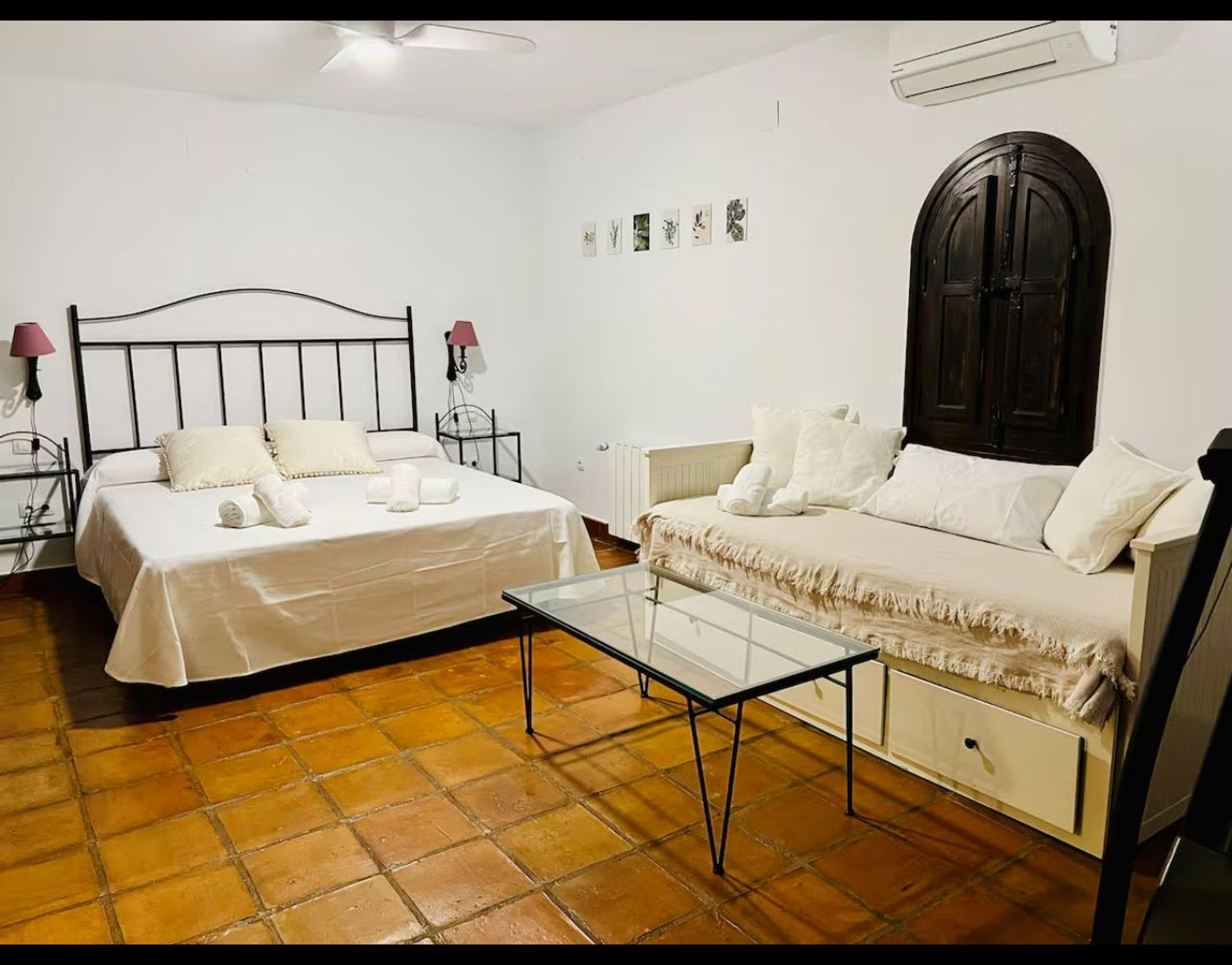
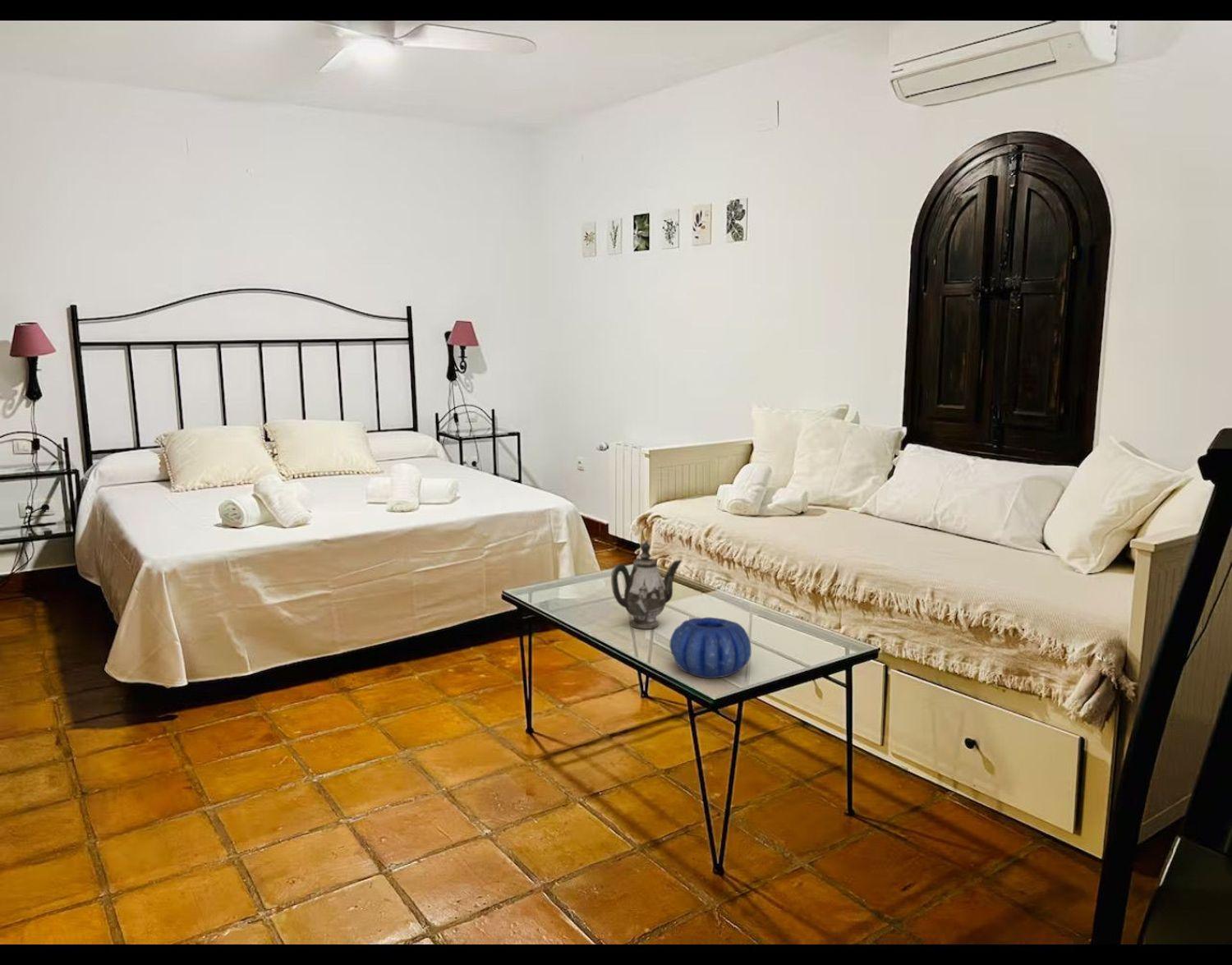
+ teapot (646, 582)
+ decorative bowl (710, 645)
